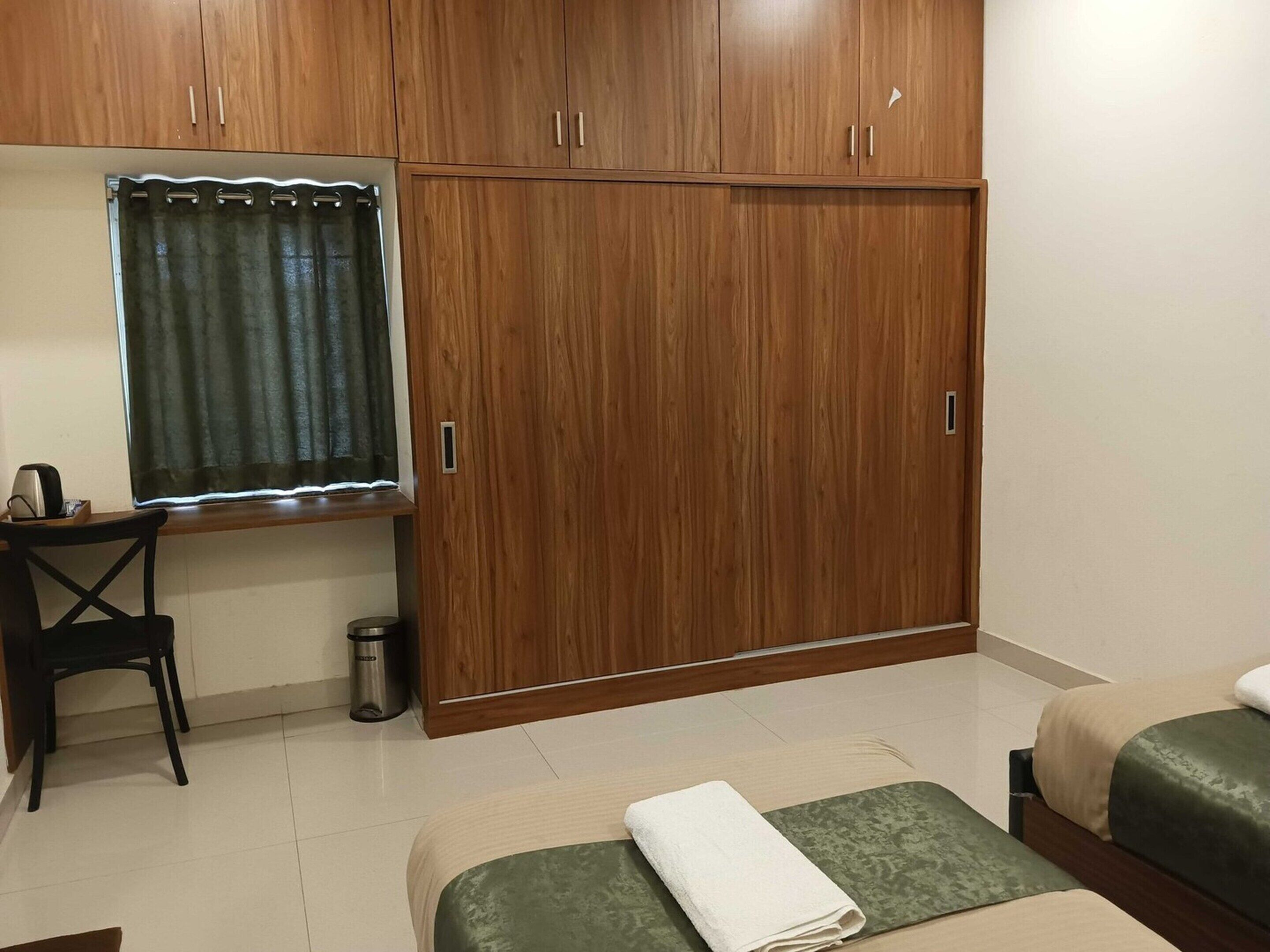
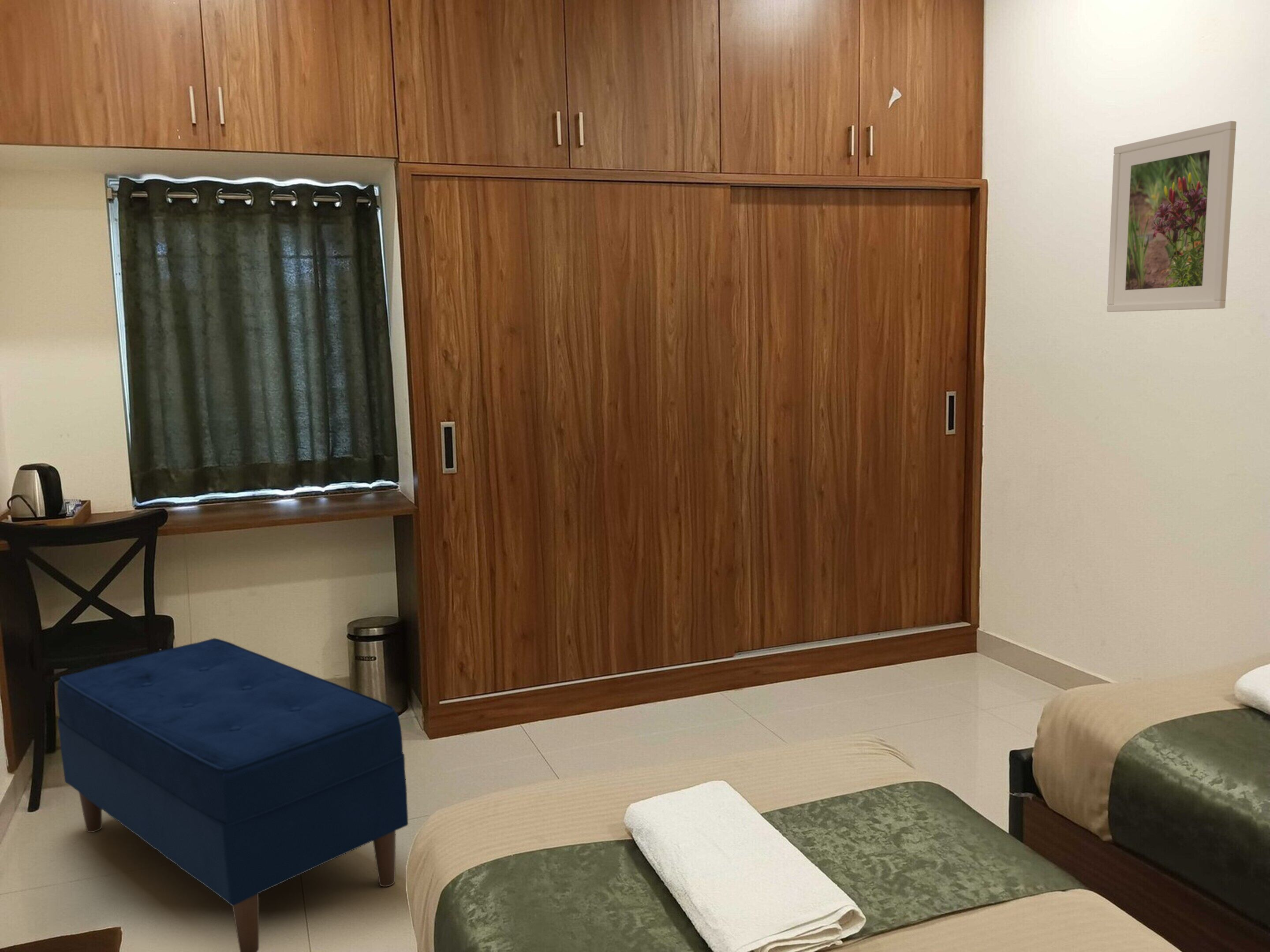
+ bench (225, 774)
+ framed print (1166, 223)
